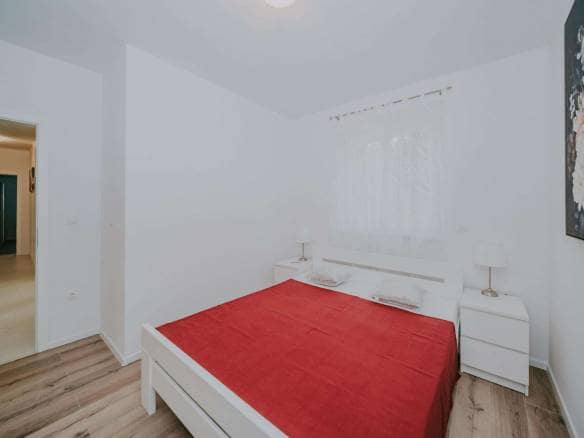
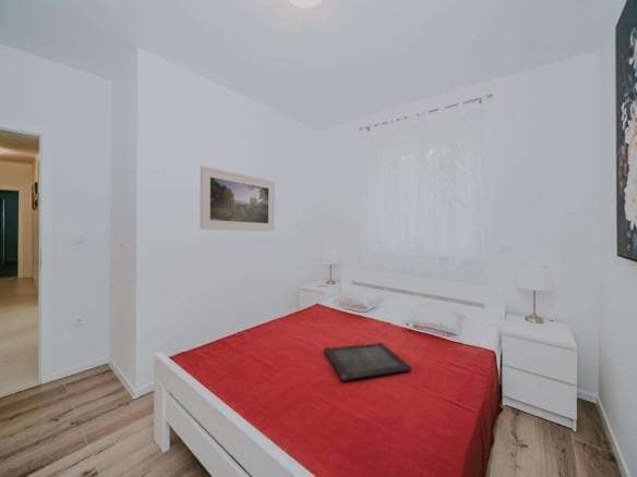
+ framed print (241, 203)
+ serving tray (364, 358)
